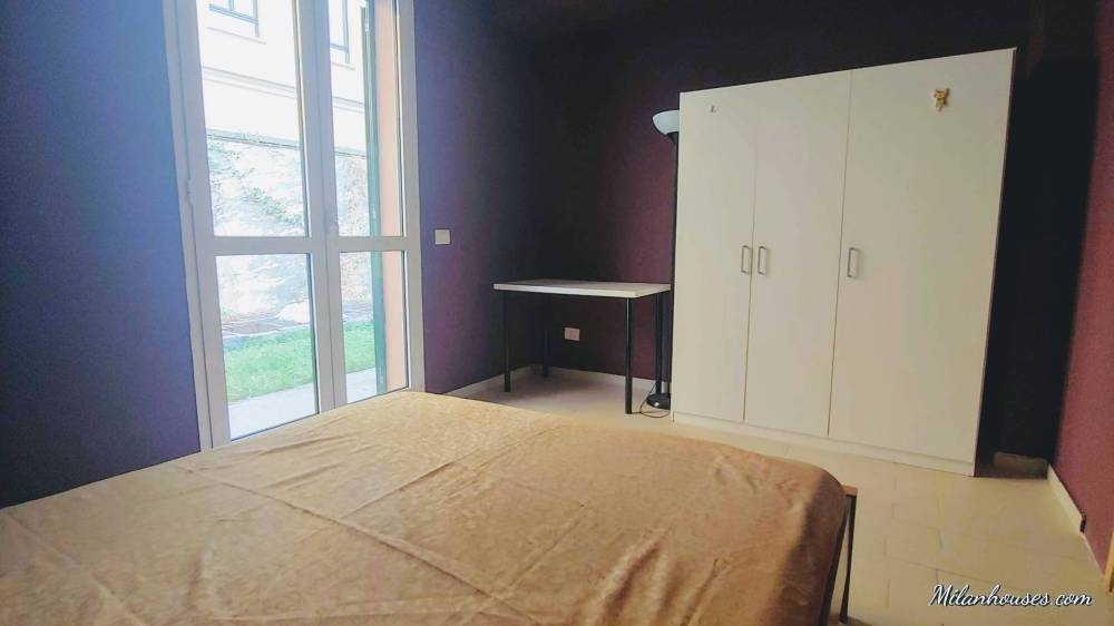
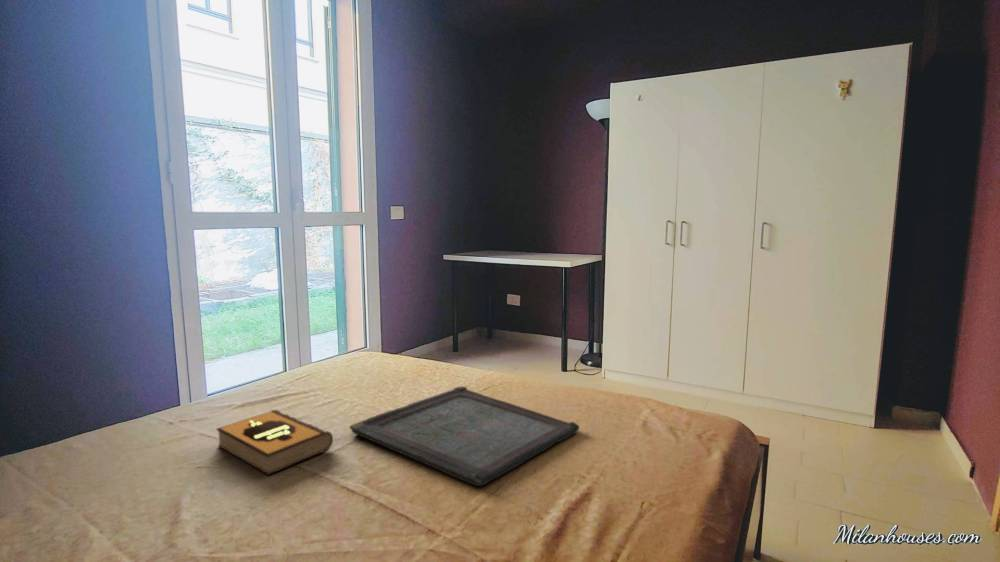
+ serving tray (465, 426)
+ hardback book (275, 437)
